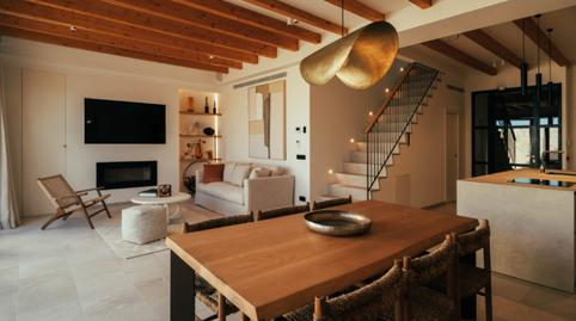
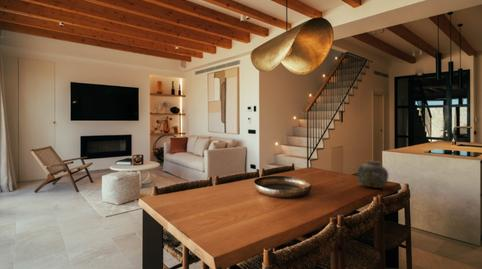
+ vase (372, 173)
